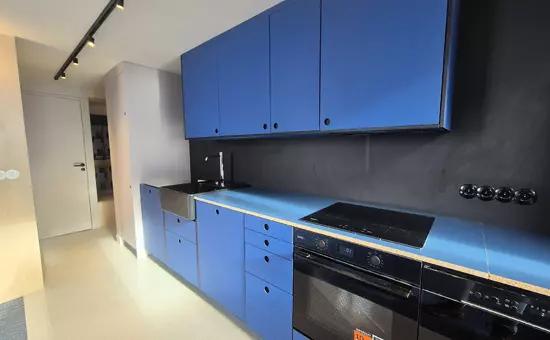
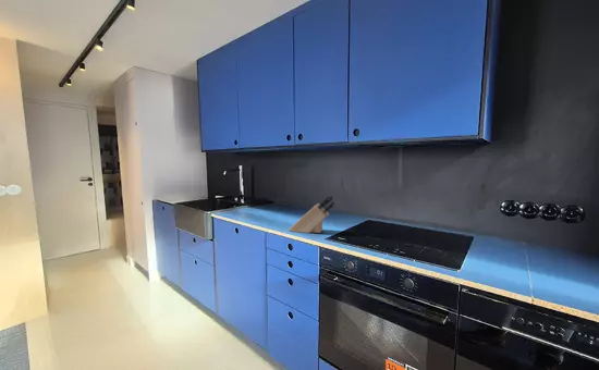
+ knife block (311, 212)
